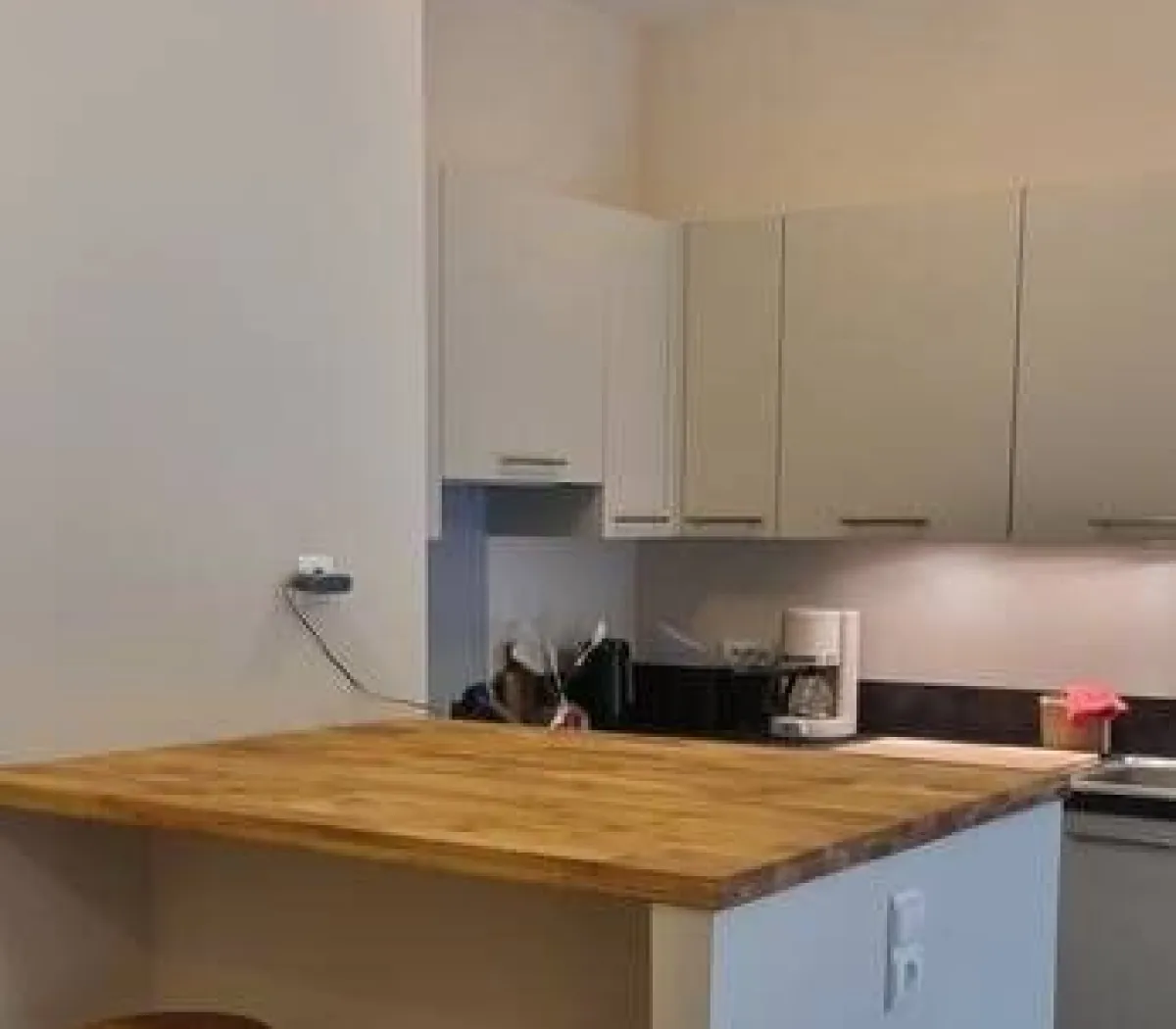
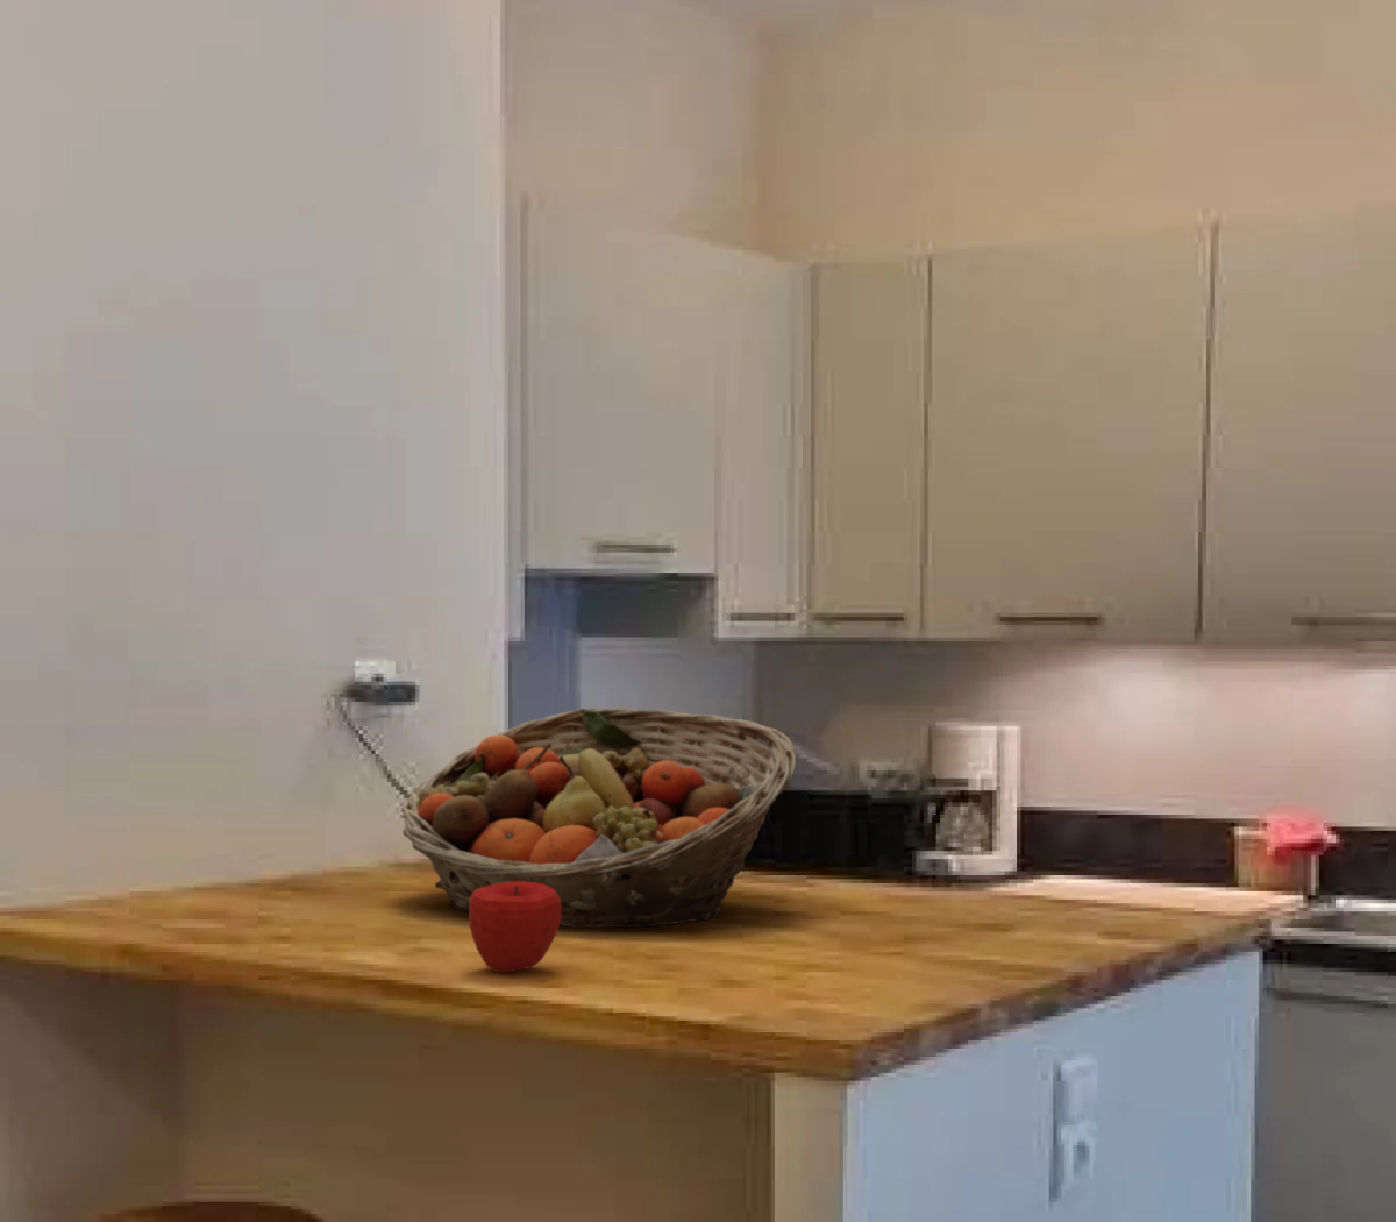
+ apple (514, 926)
+ fruit basket (597, 815)
